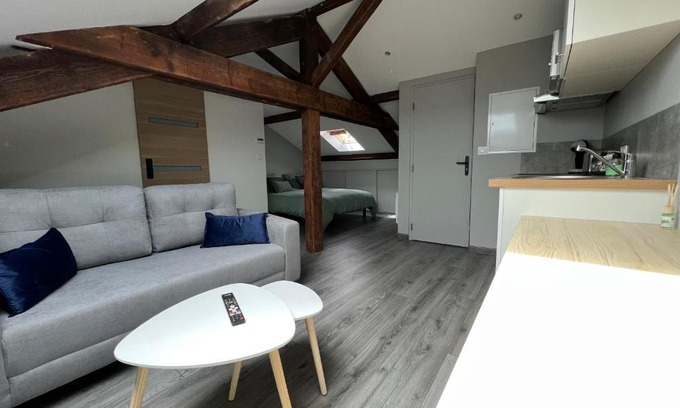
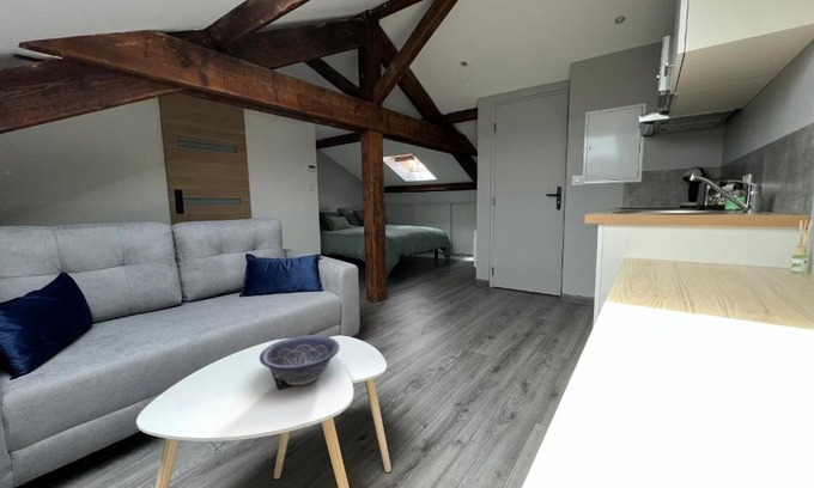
+ decorative bowl (300, 362)
